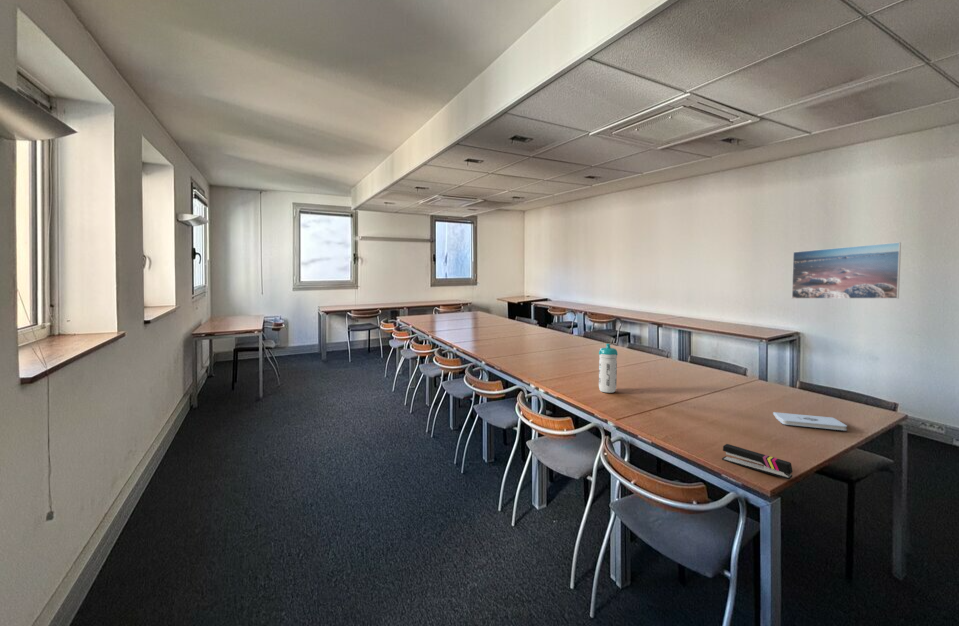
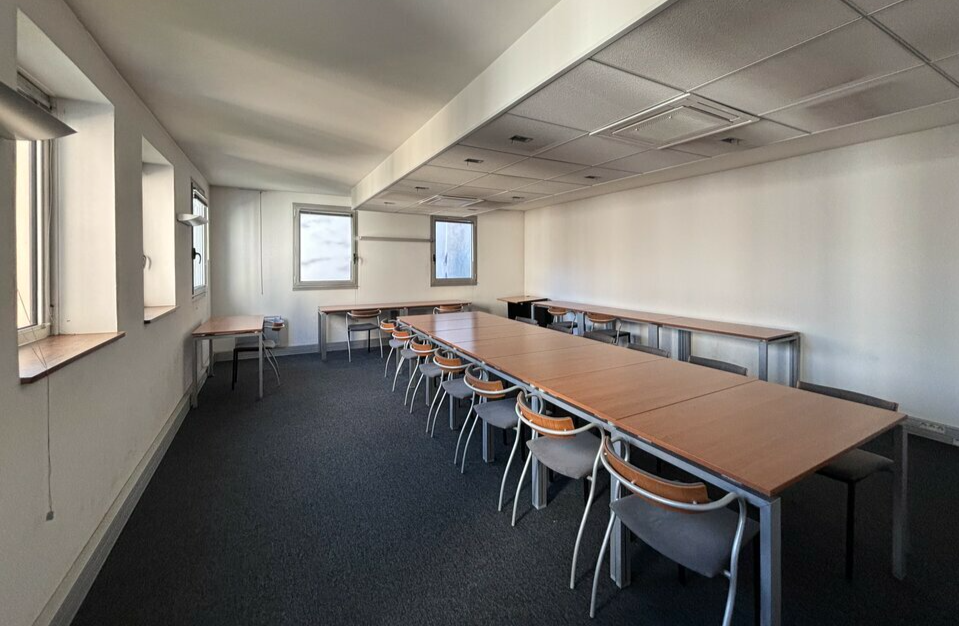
- notepad (808, 420)
- stapler (755, 460)
- water bottle (607, 367)
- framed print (841, 273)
